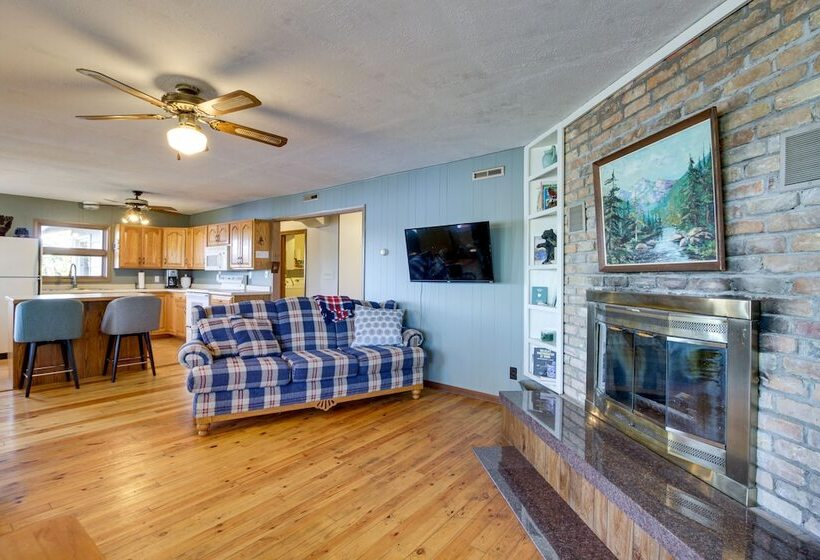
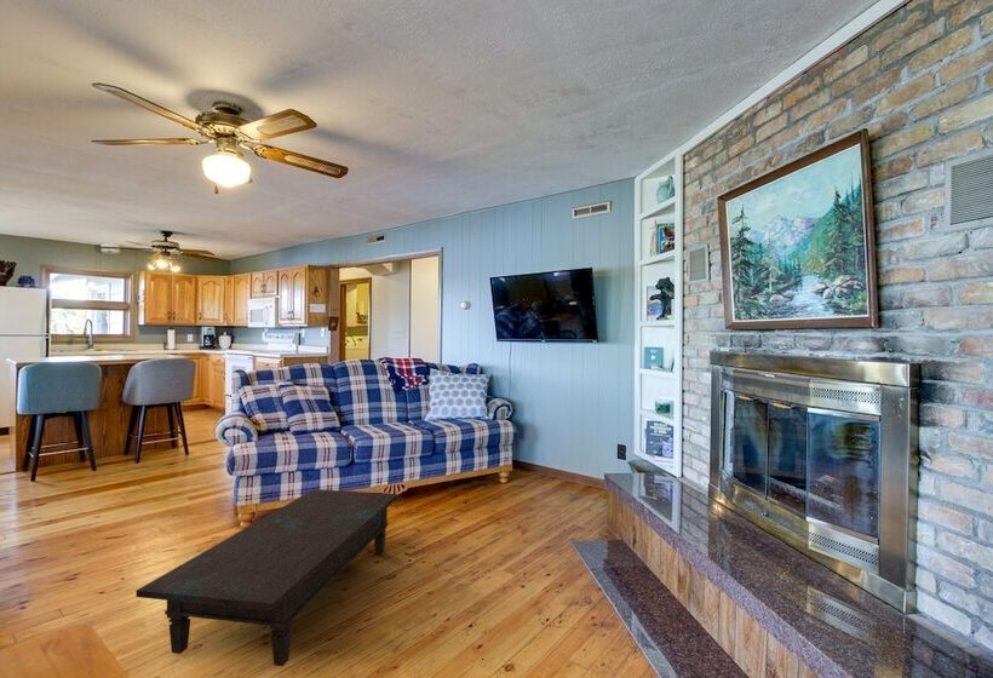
+ coffee table (298, 562)
